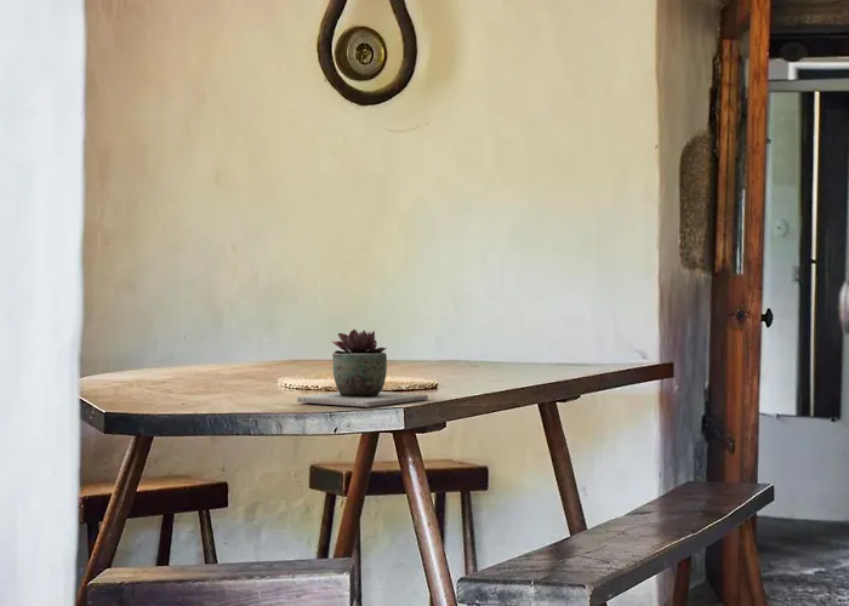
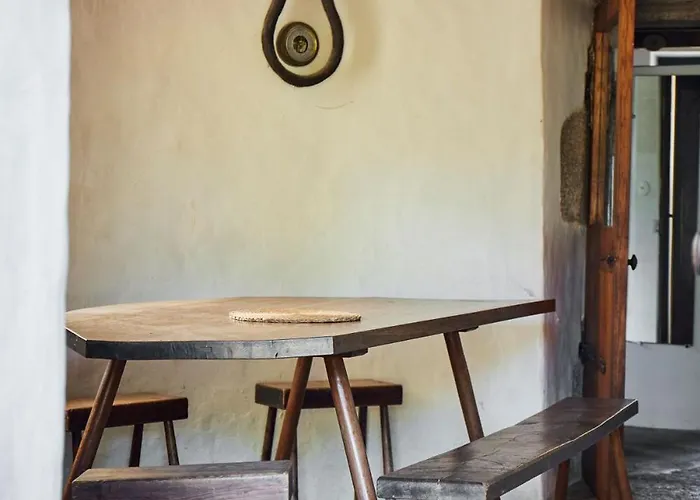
- succulent plant (363, 364)
